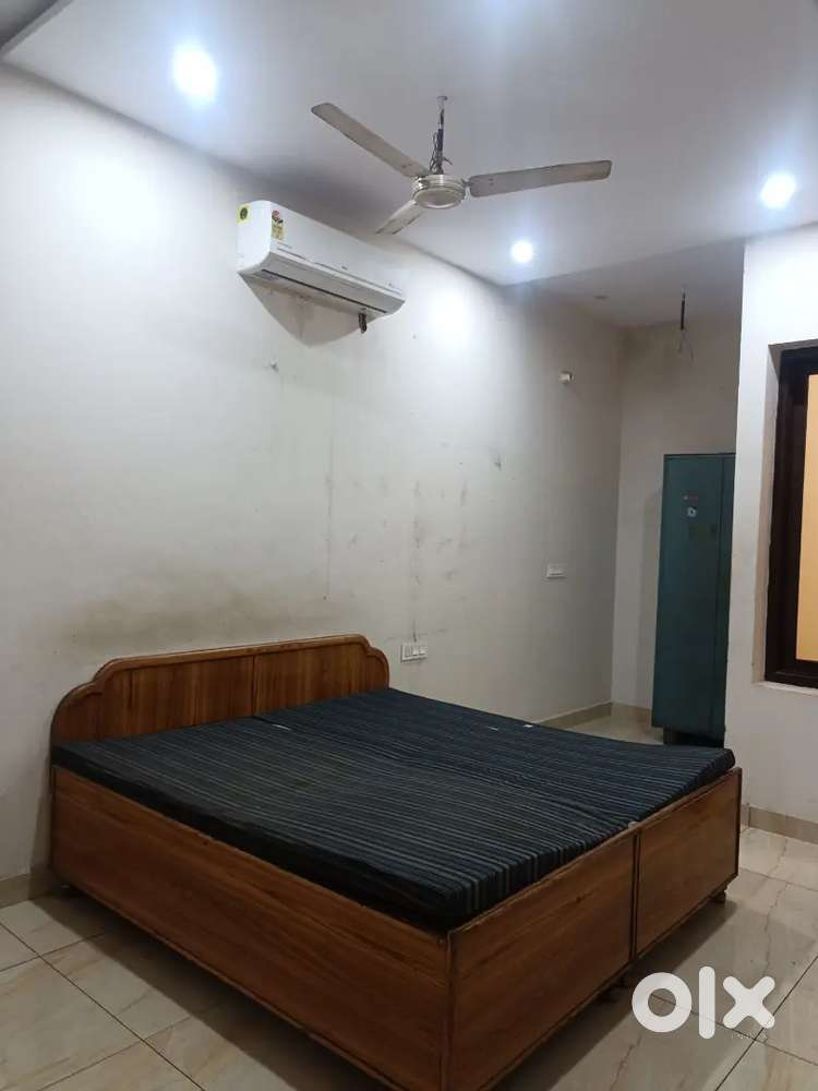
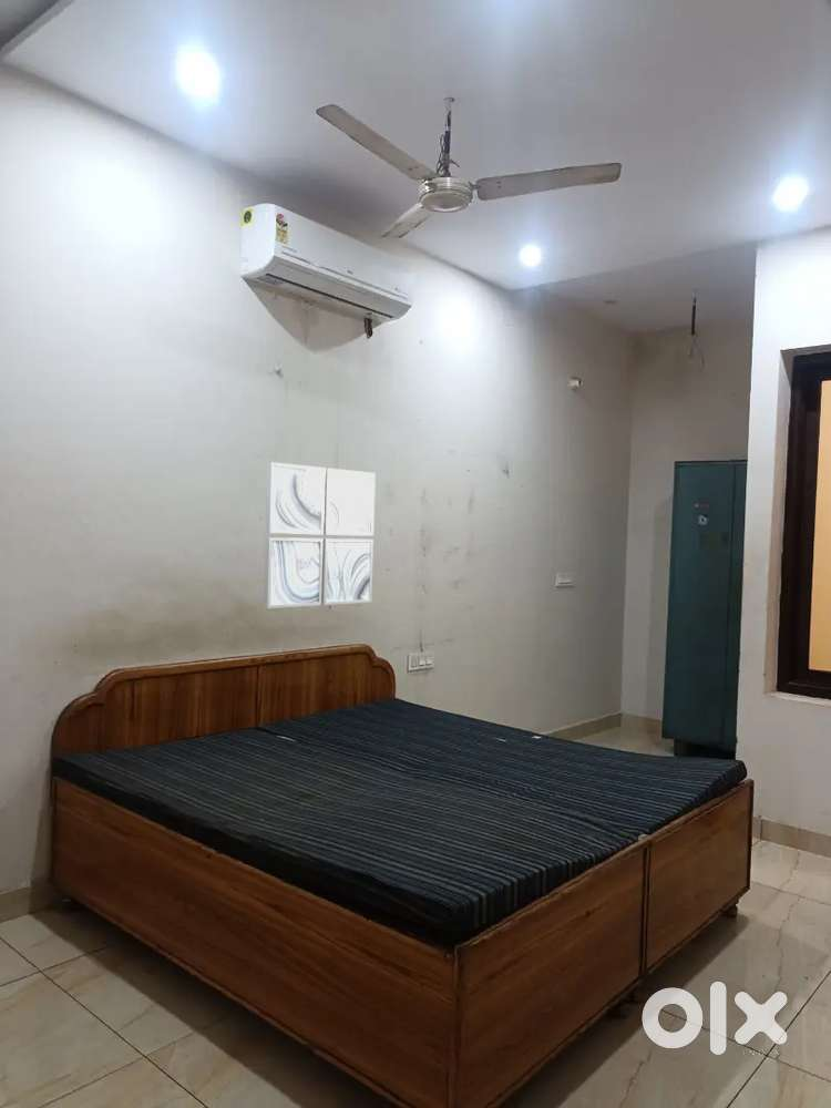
+ wall art (322, 534)
